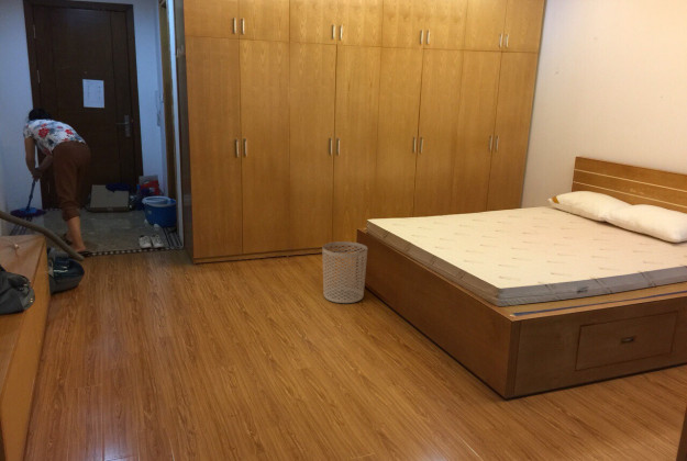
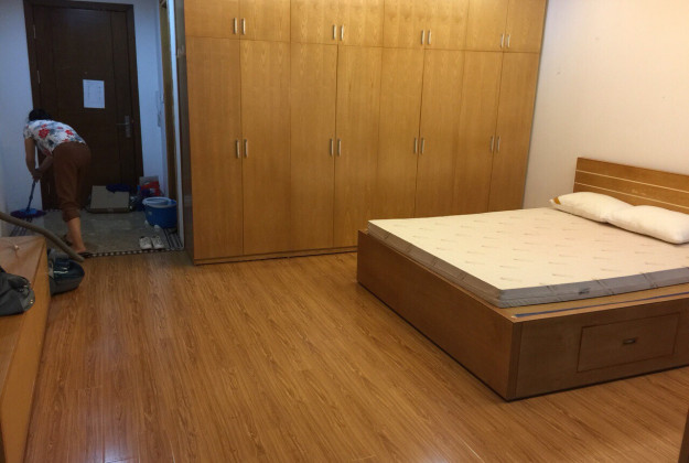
- waste bin (344, 272)
